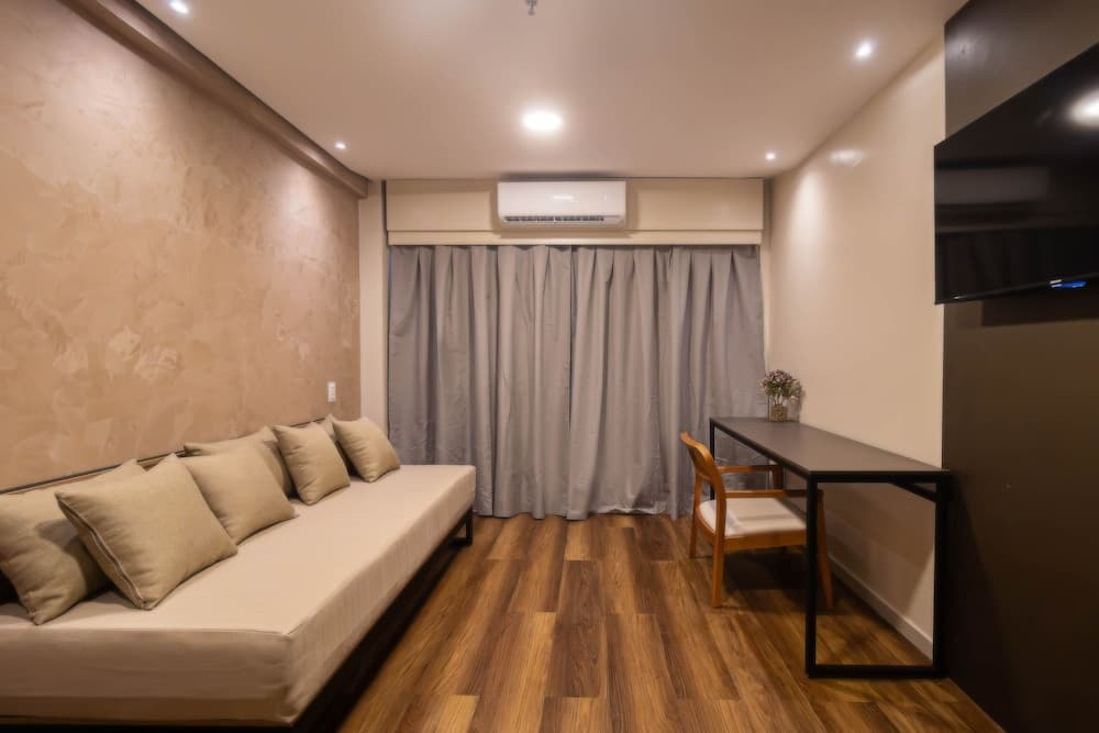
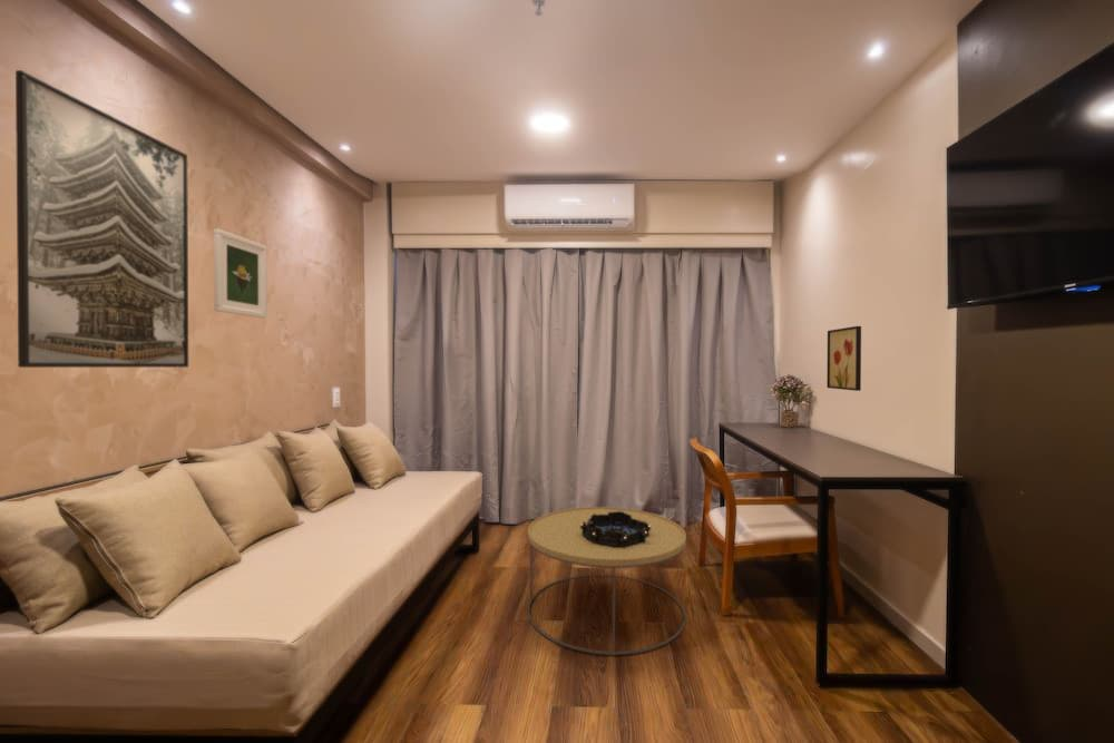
+ wall art (844, 359)
+ coffee table (605, 567)
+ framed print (116, 243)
+ decorative bowl (615, 525)
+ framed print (242, 276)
